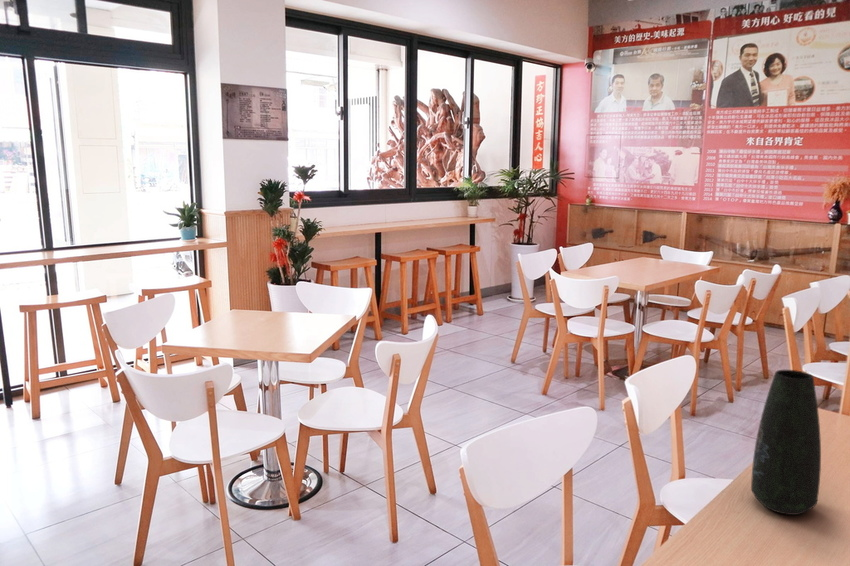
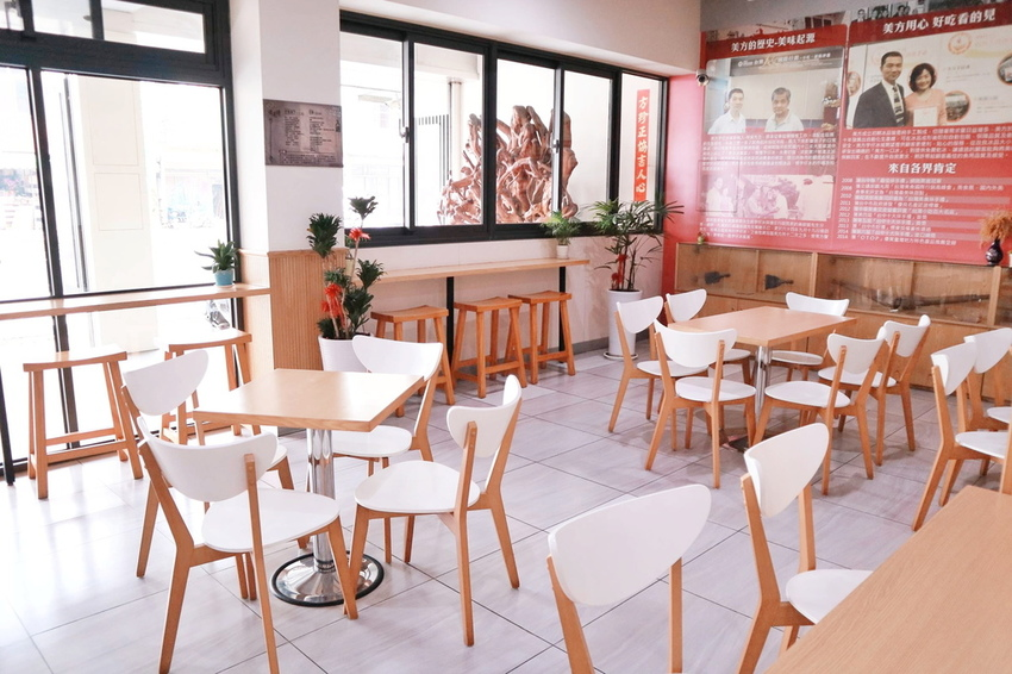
- vase (788, 440)
